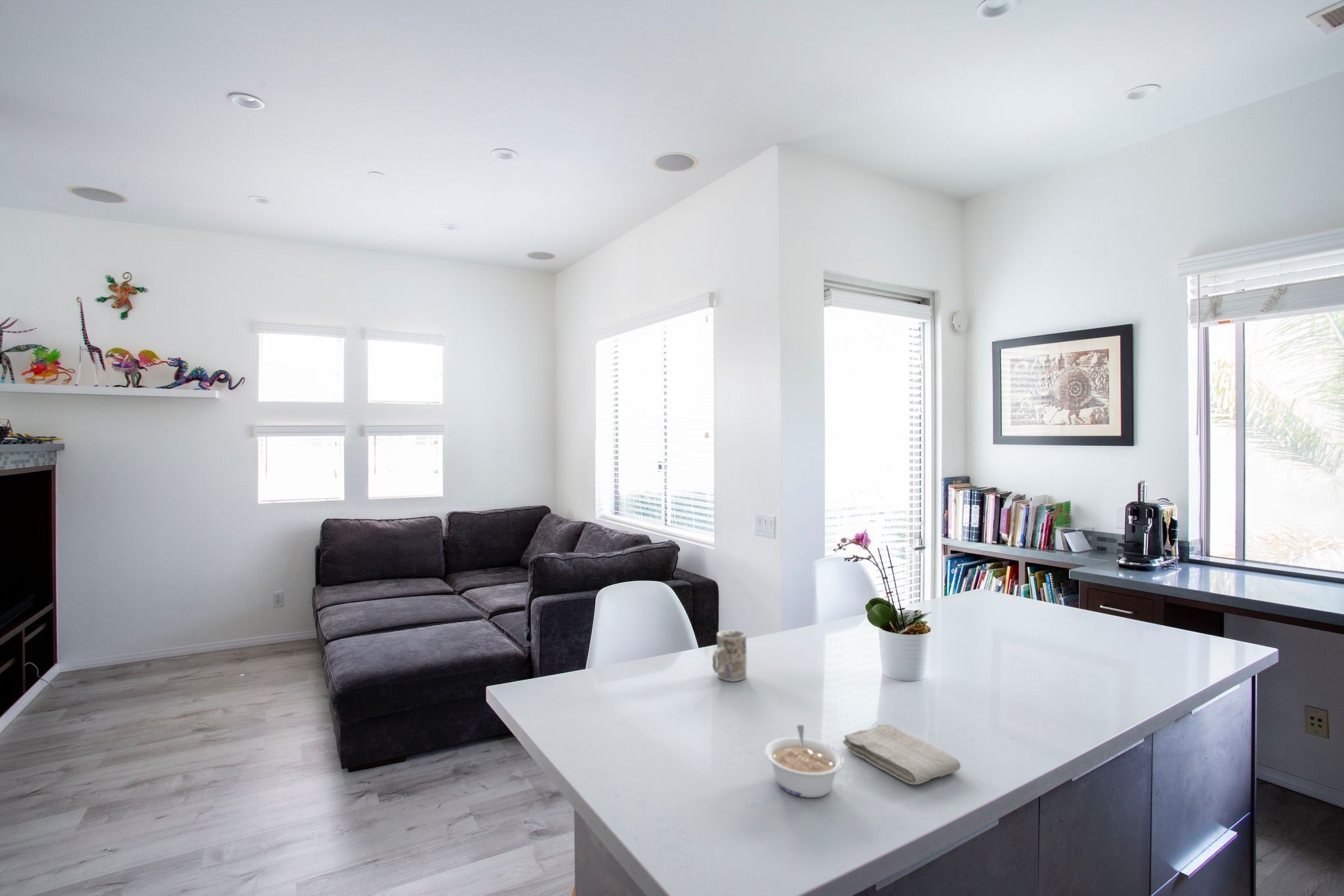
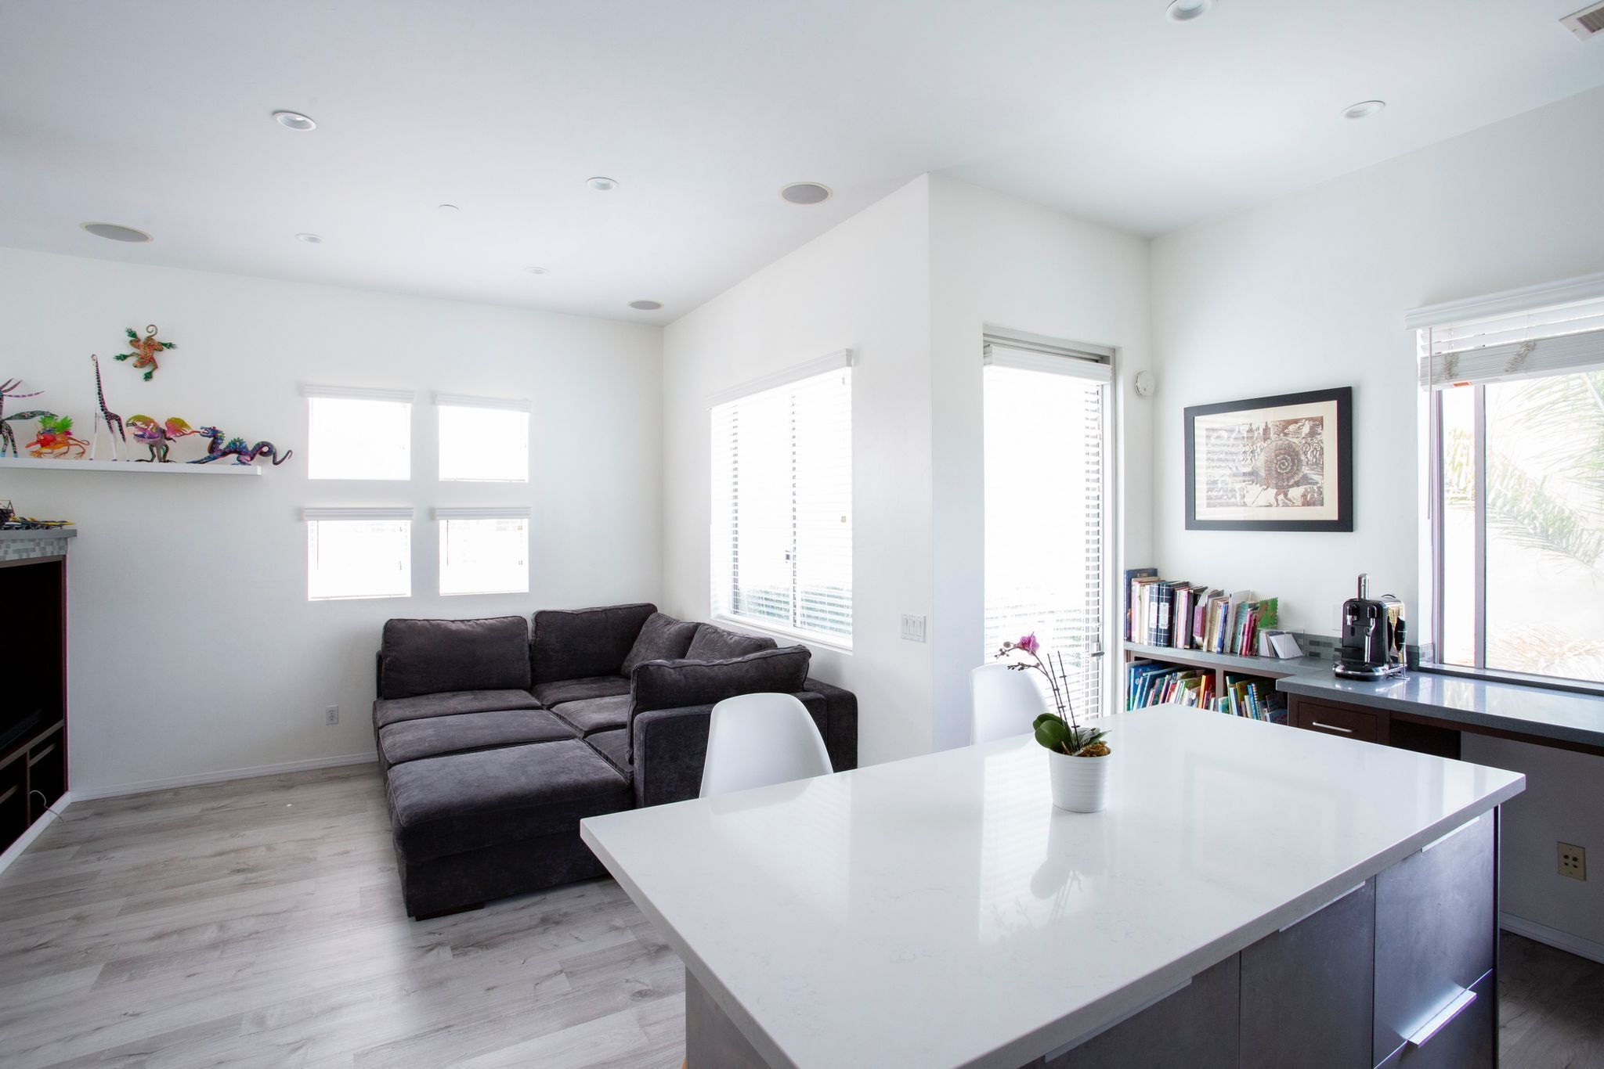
- washcloth (898, 751)
- legume (801, 764)
- mug (728, 656)
